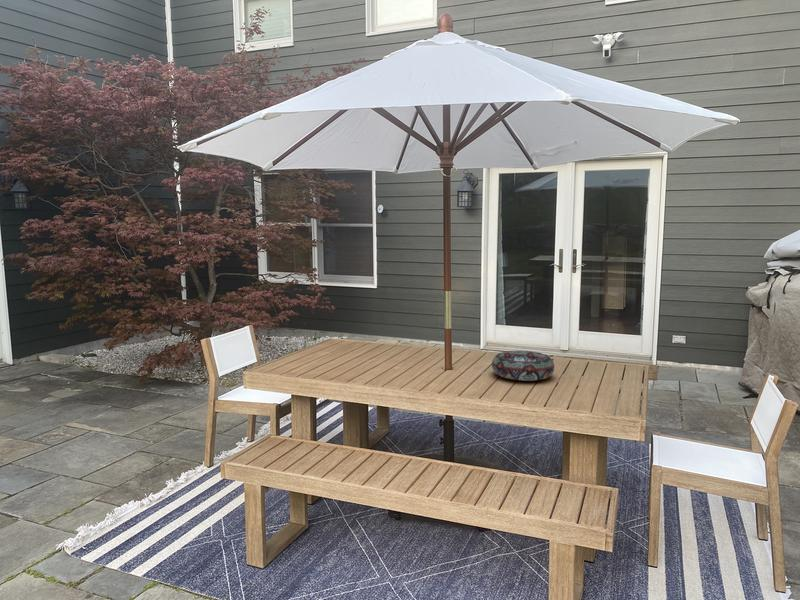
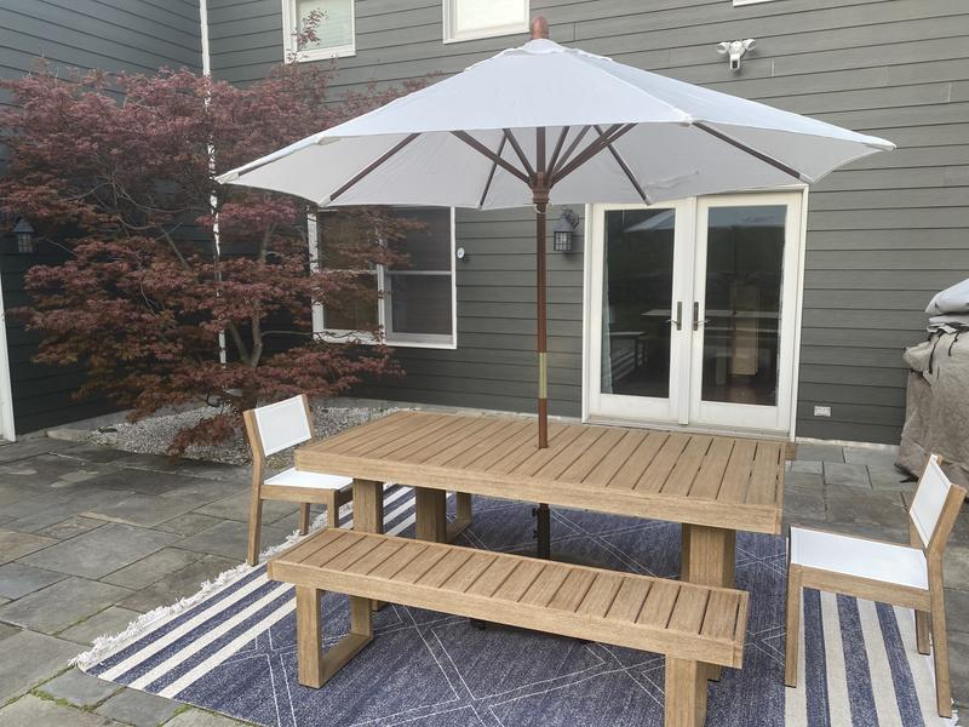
- decorative bowl (522, 365)
